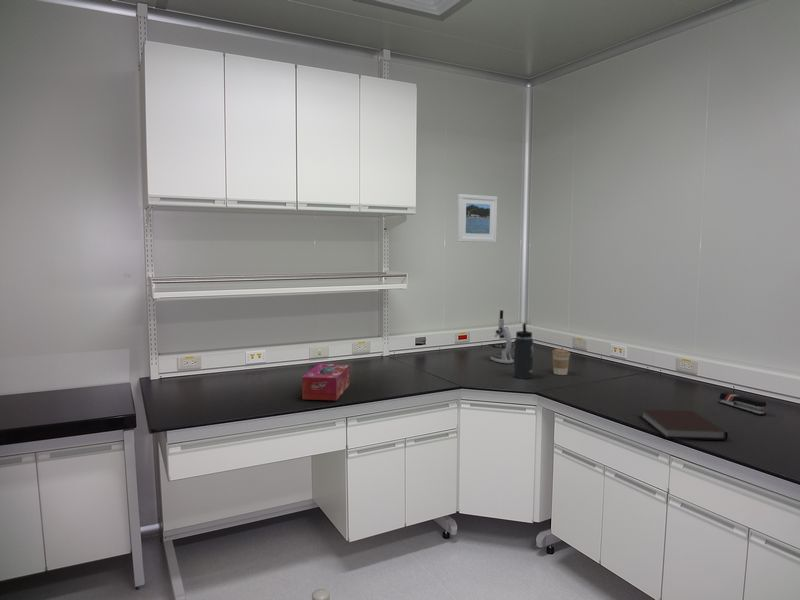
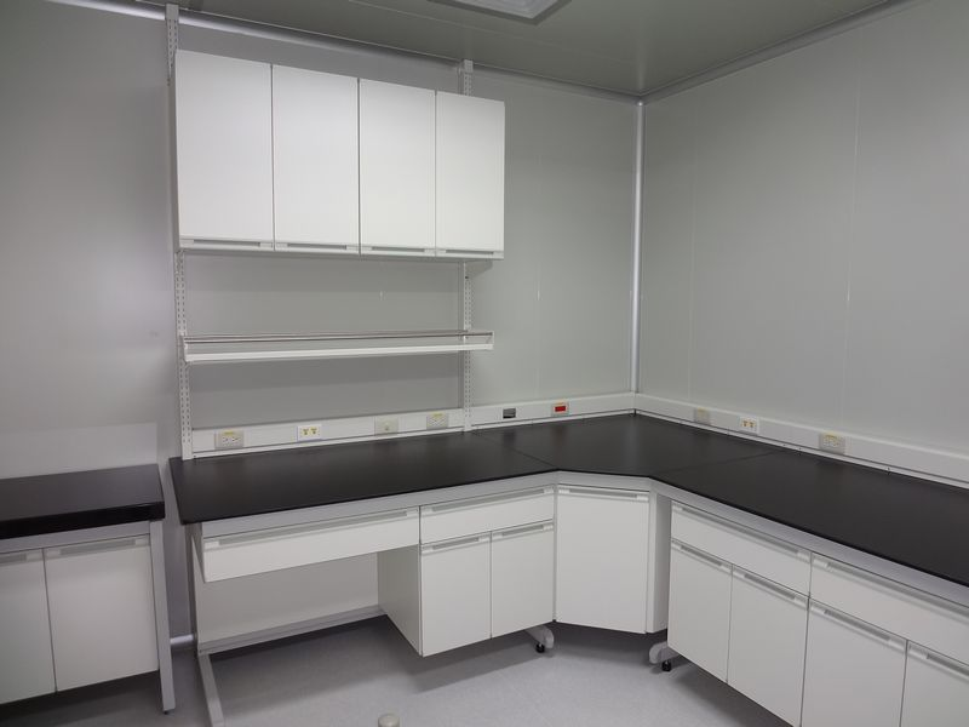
- thermos bottle (523, 350)
- notebook (680, 423)
- microscope (503, 336)
- stapler (741, 402)
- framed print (477, 218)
- tissue box (327, 380)
- coffee cup (560, 361)
